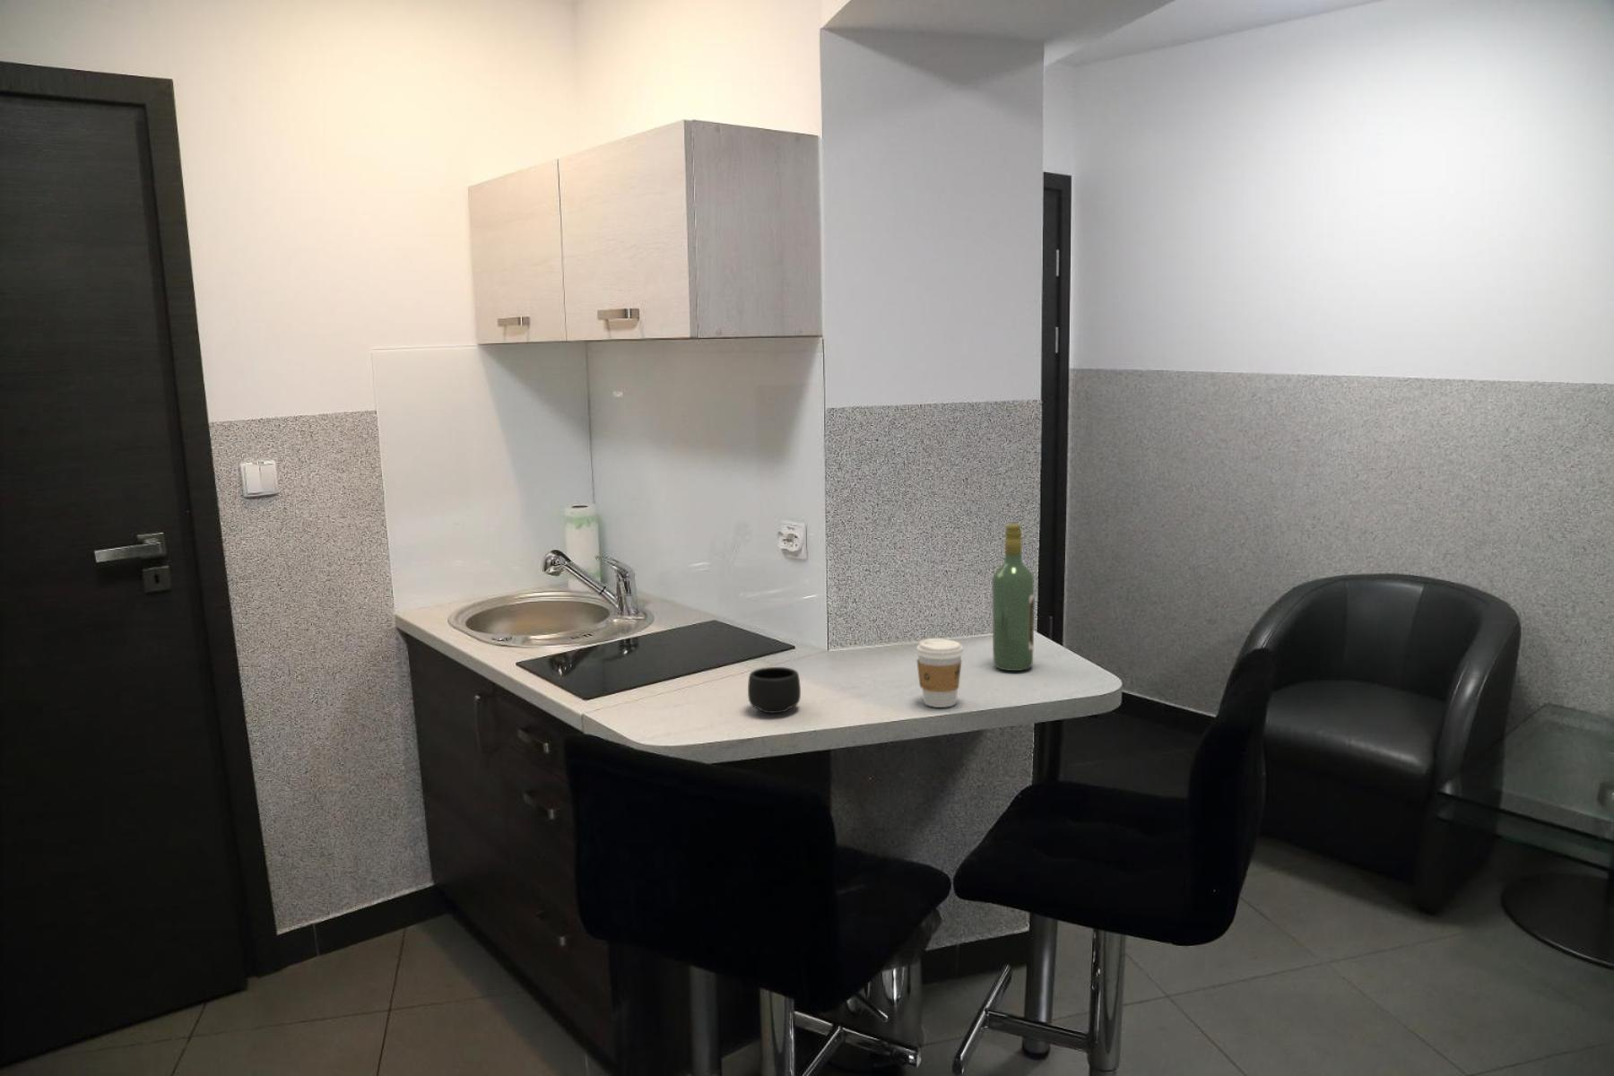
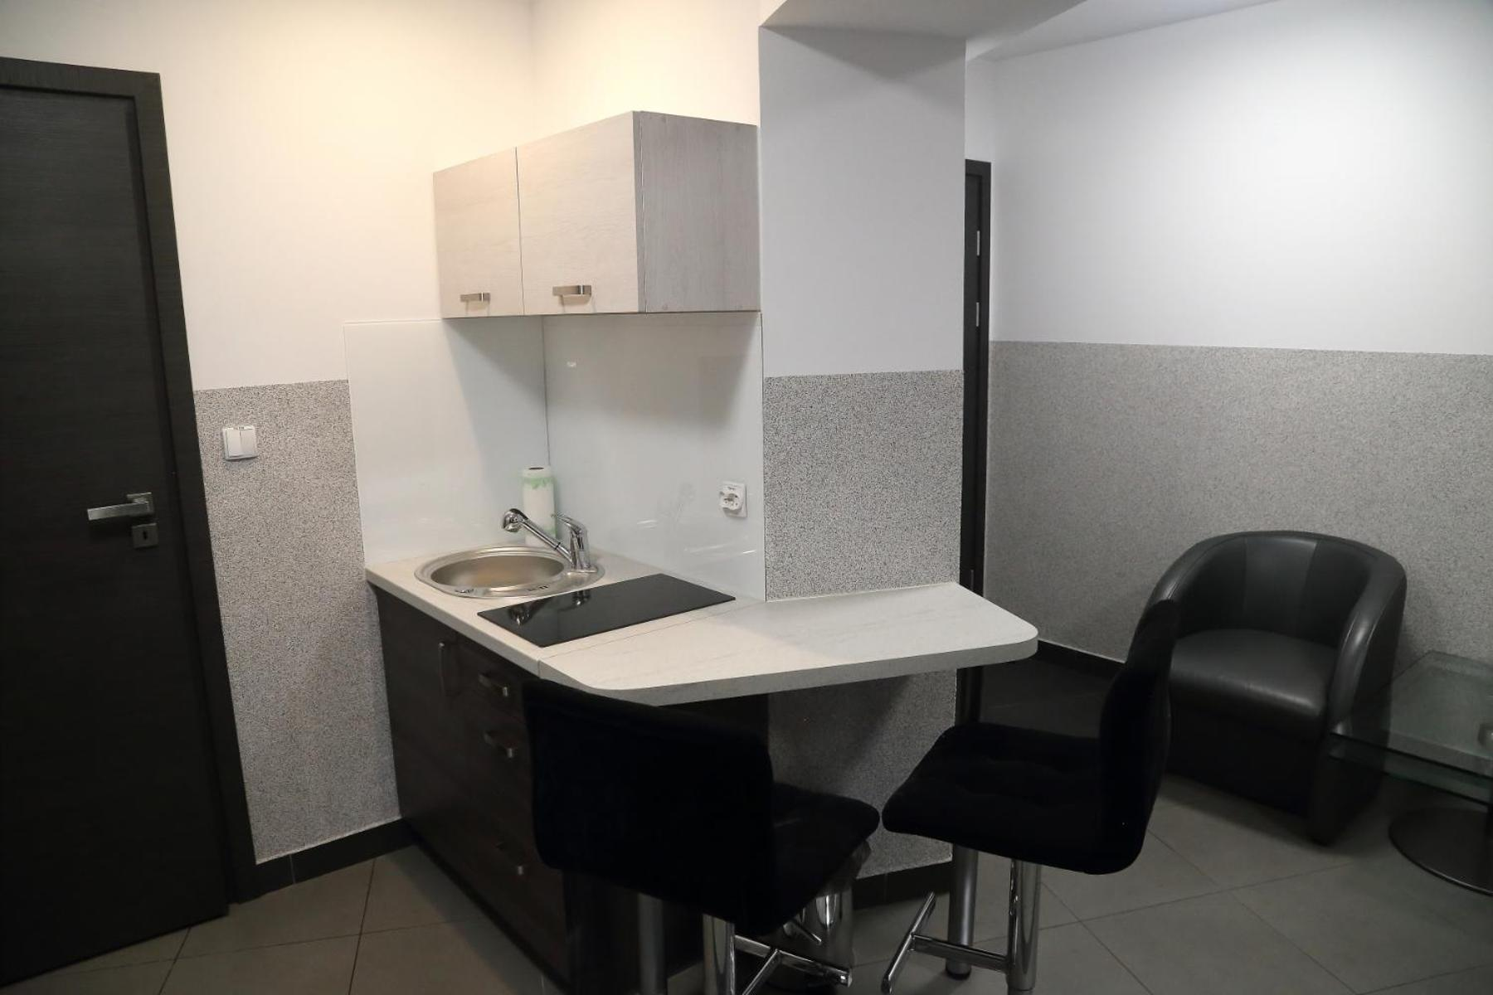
- wine bottle (1012, 597)
- mug (775, 689)
- coffee cup (940, 671)
